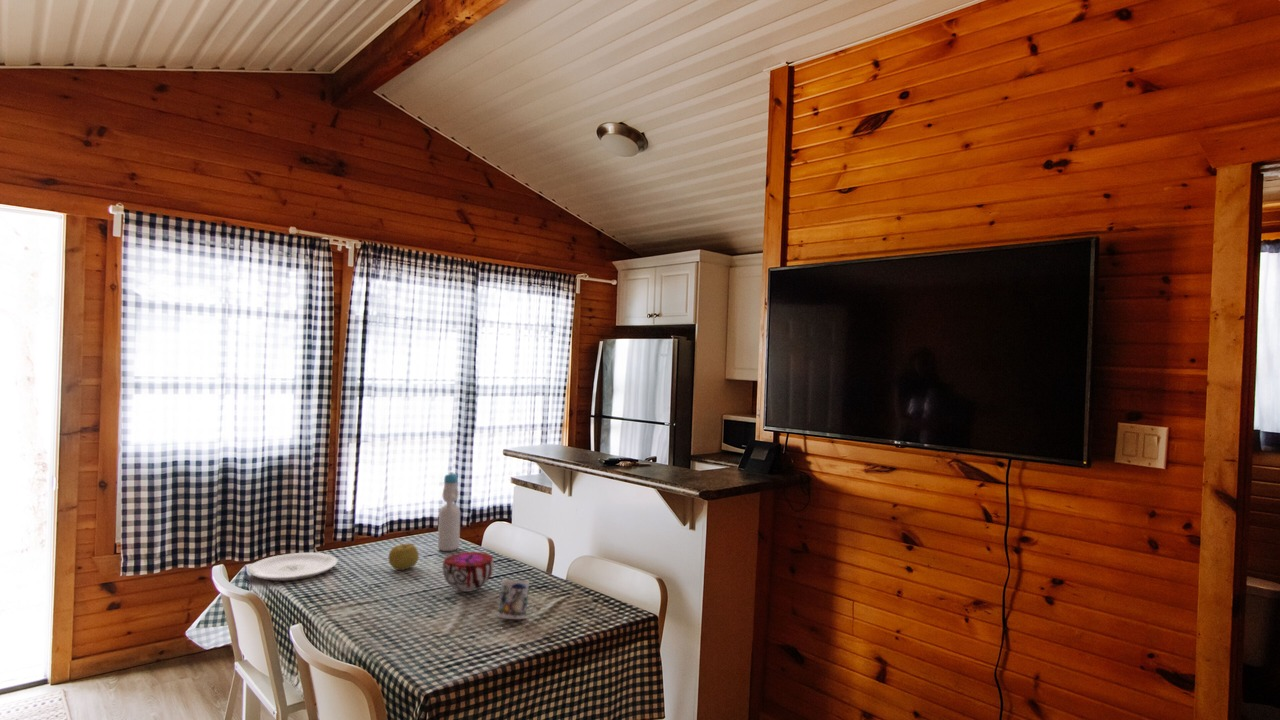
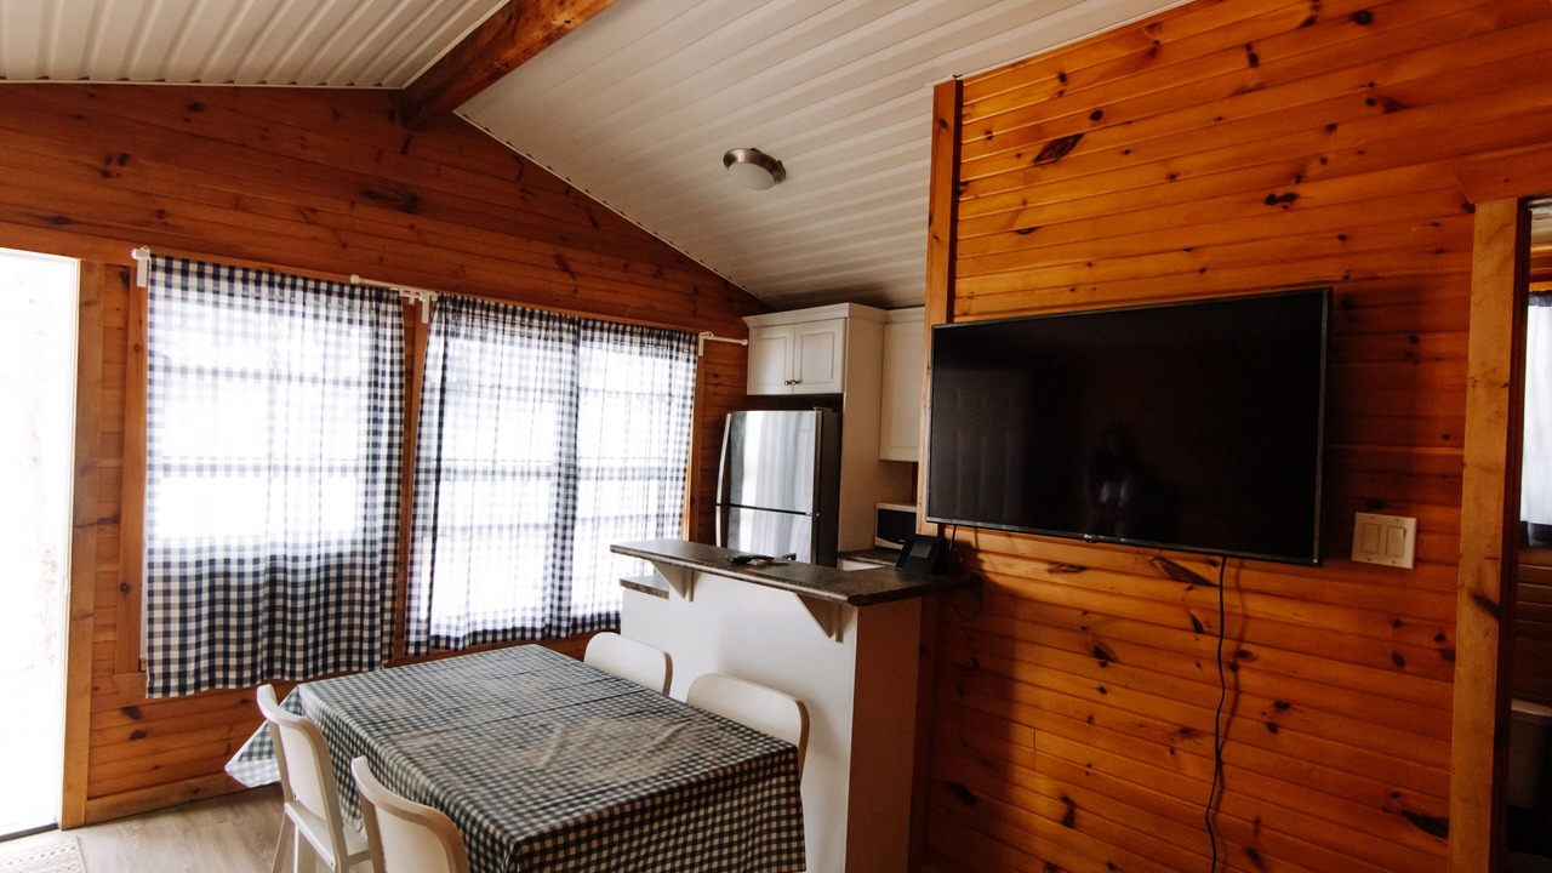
- mug (510, 597)
- plate (293, 567)
- fruit (403, 556)
- bottle (449, 510)
- decorative bowl (468, 573)
